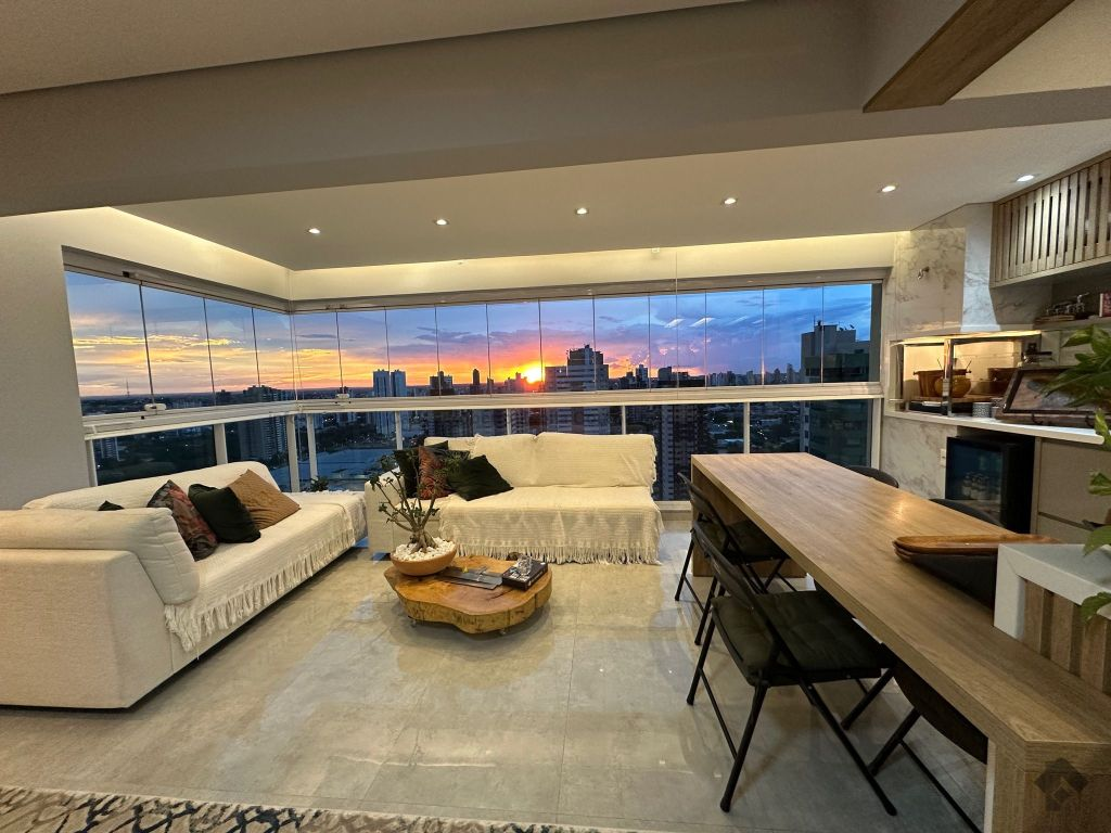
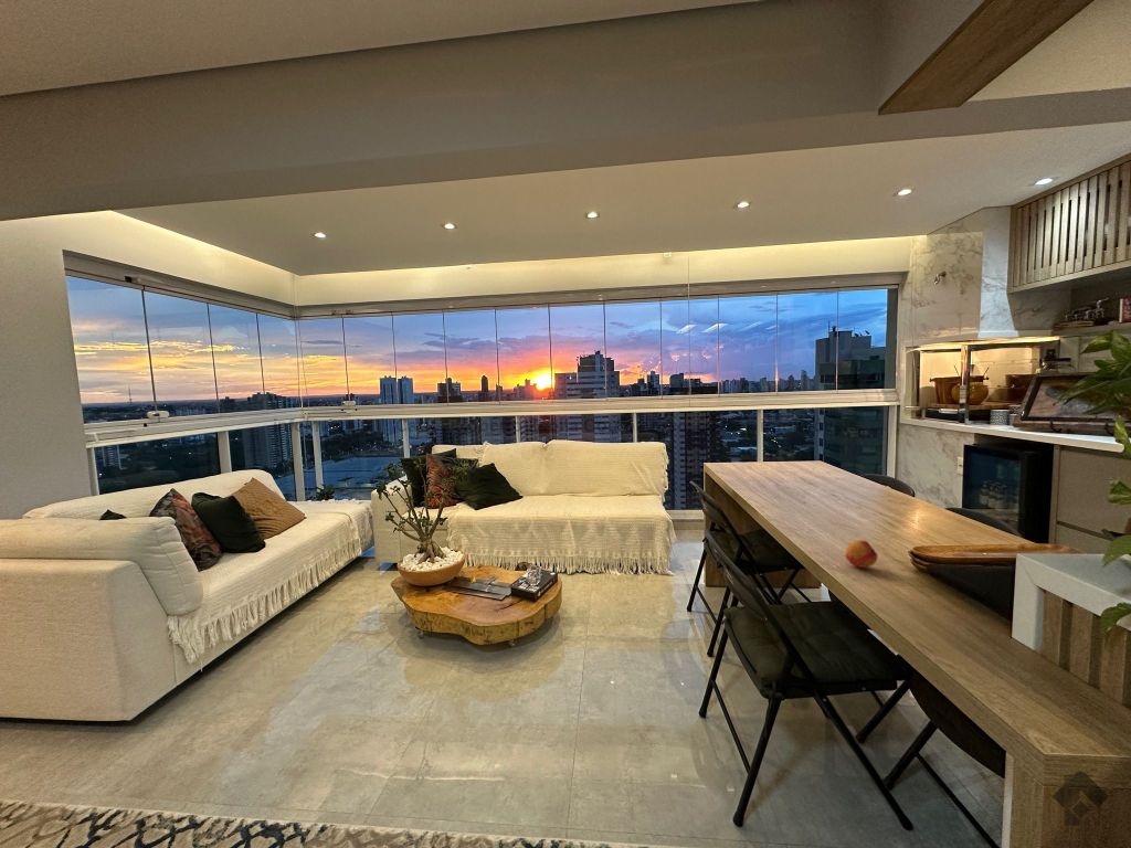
+ fruit (860, 553)
